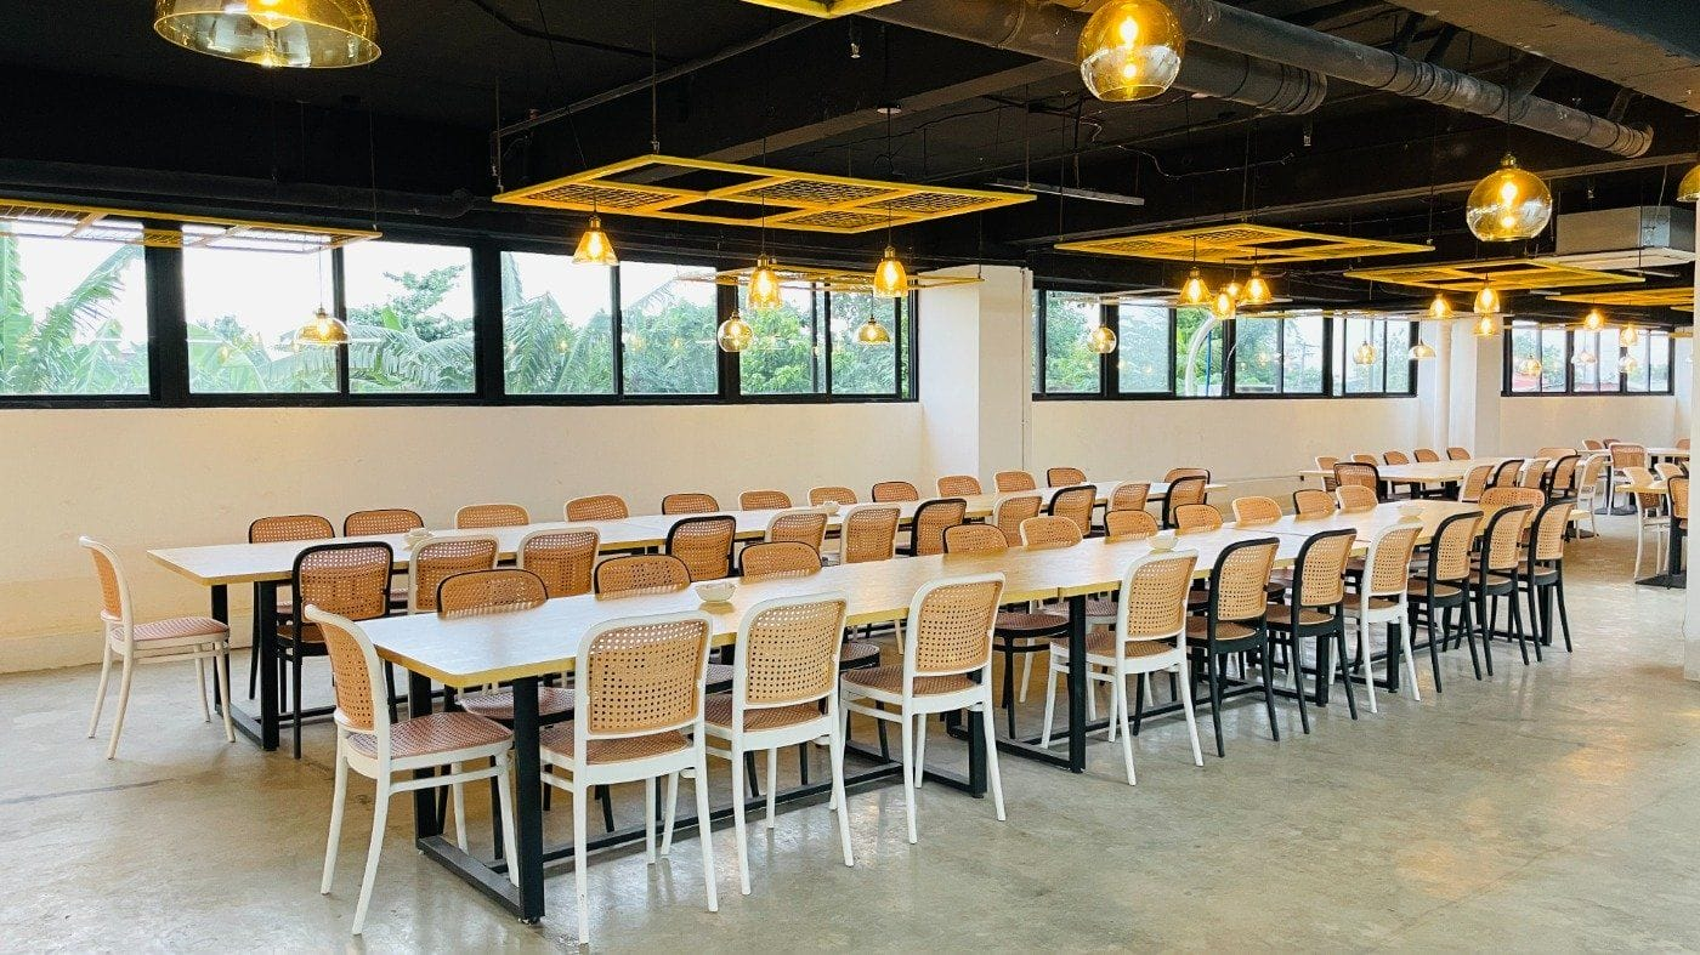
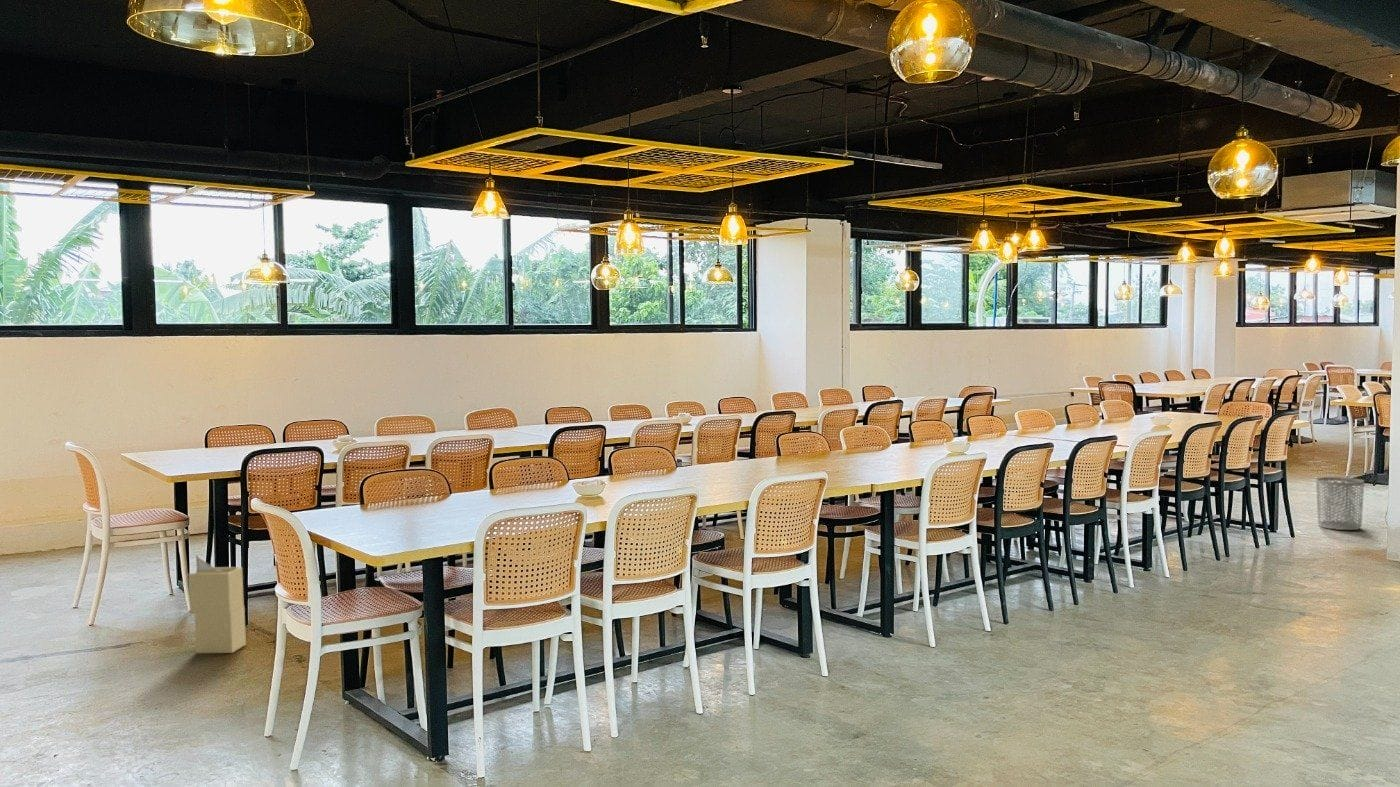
+ waste bin (1340, 503)
+ cardboard box (216, 602)
